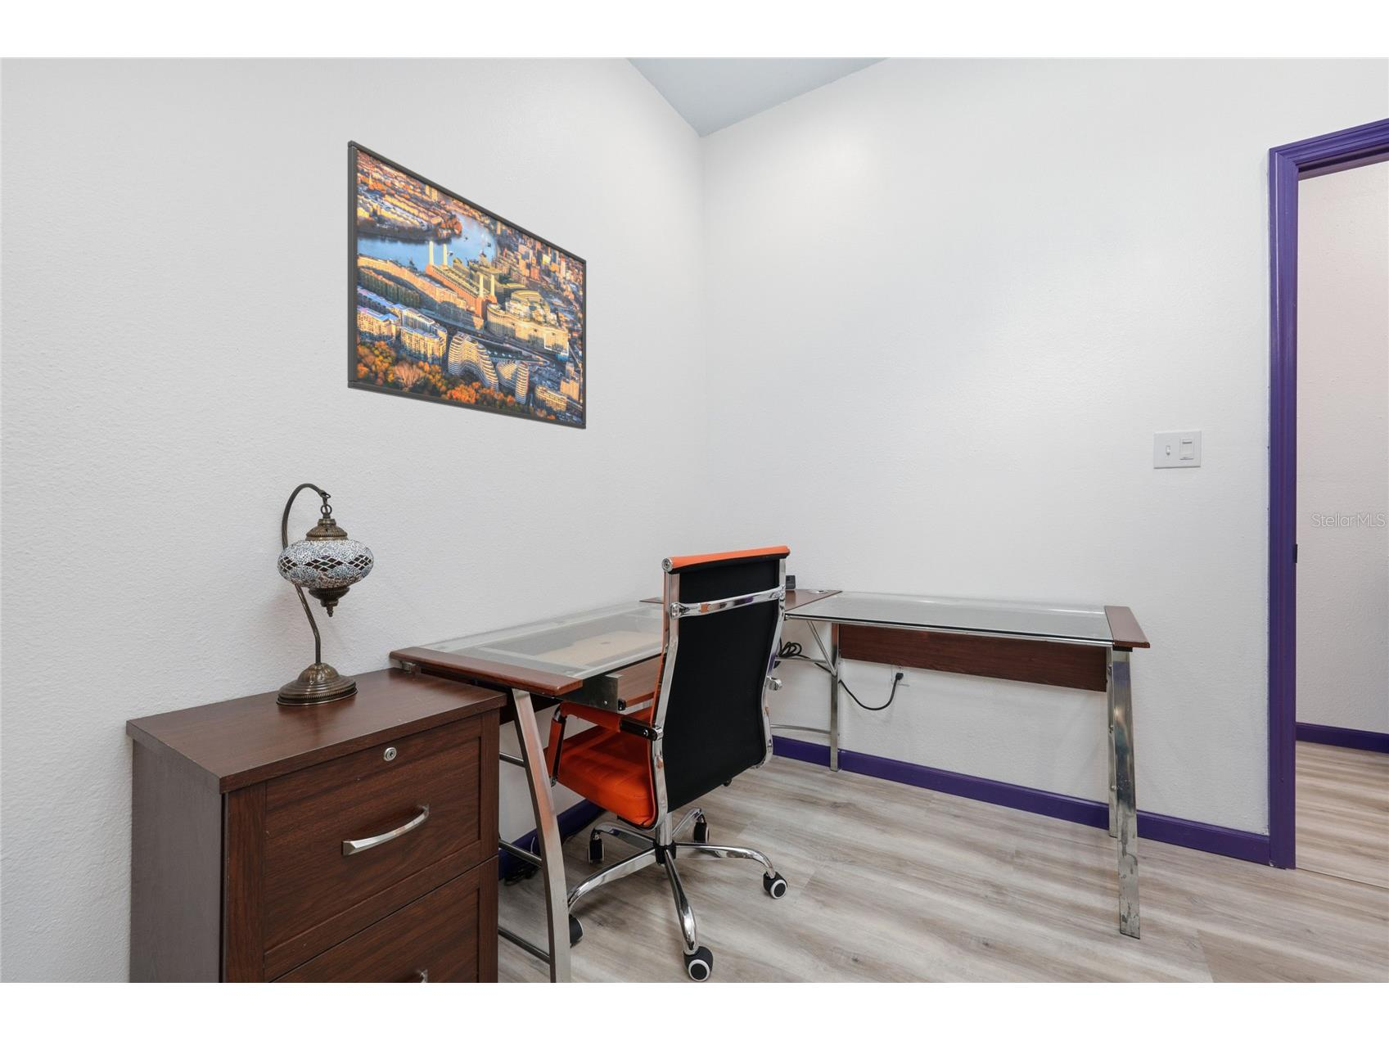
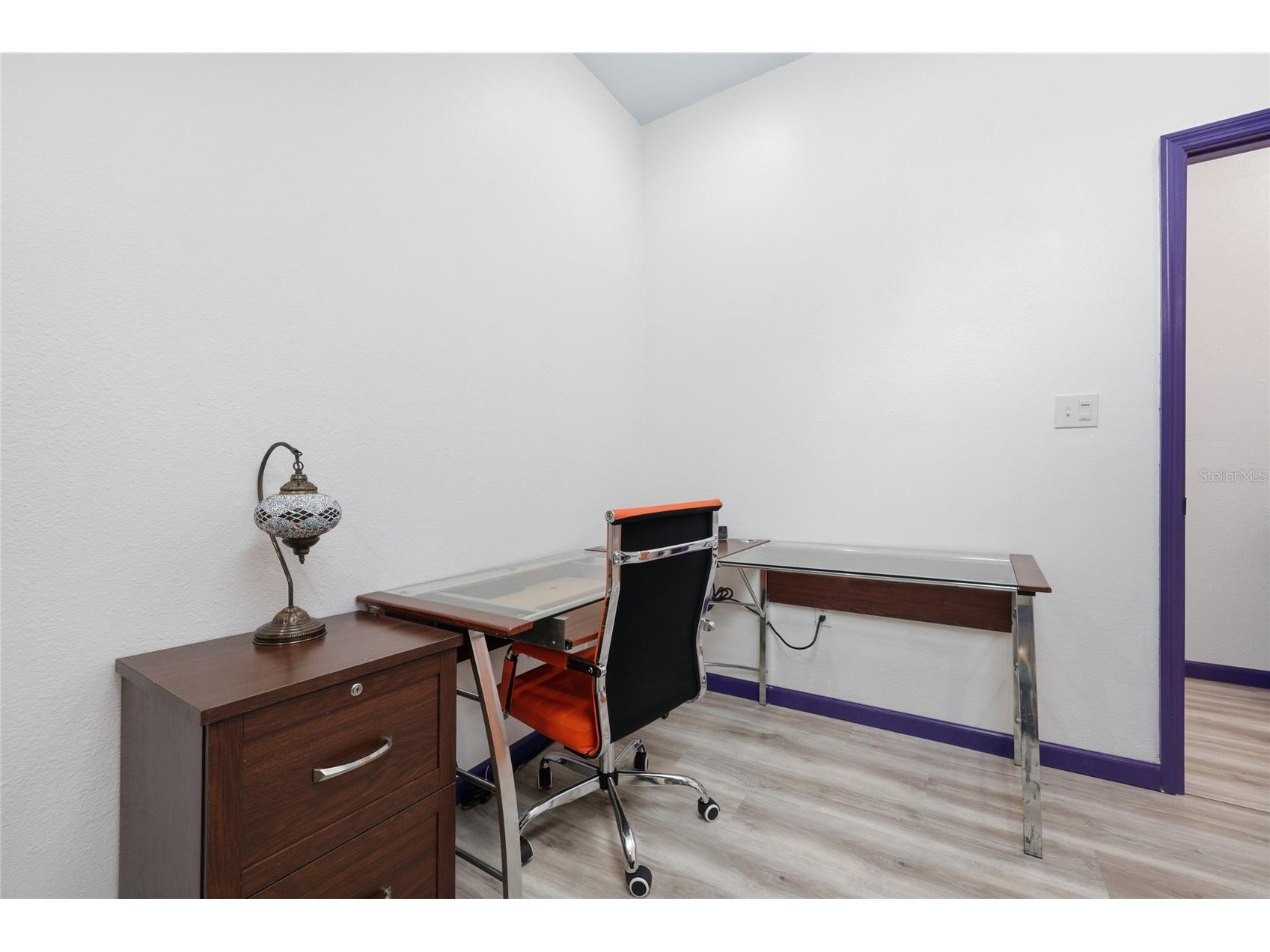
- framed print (489, 312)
